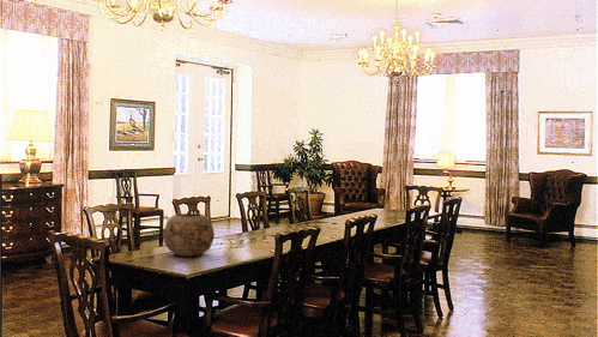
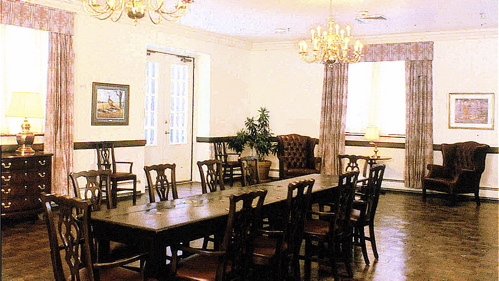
- decorative bowl (188, 234)
